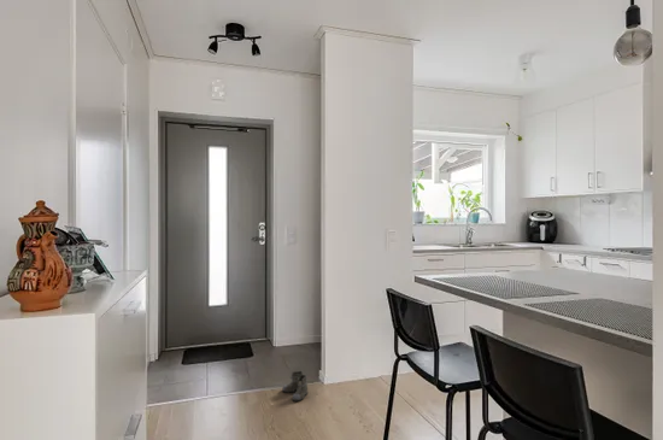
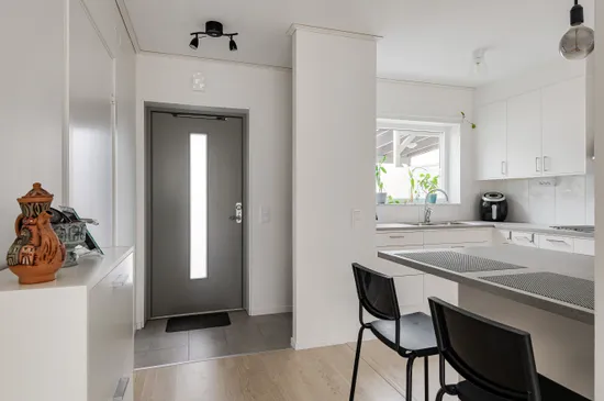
- boots (295, 383)
